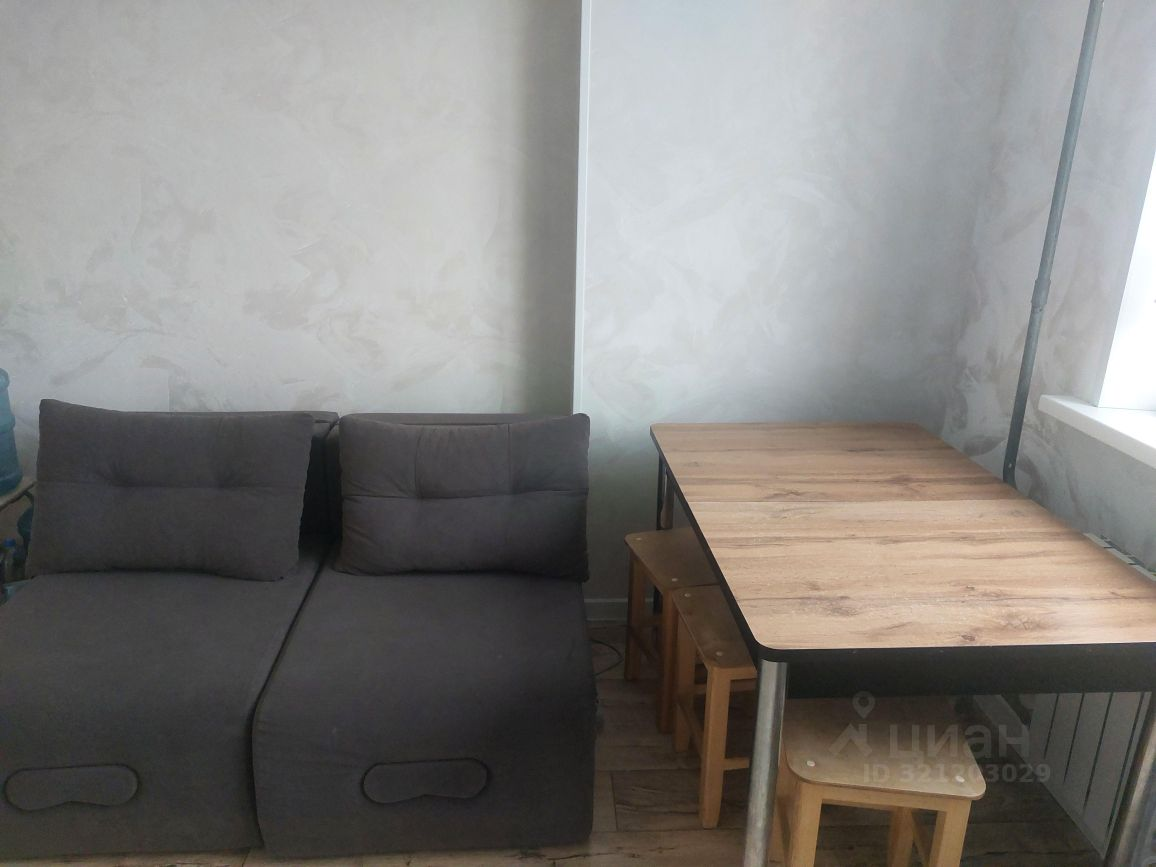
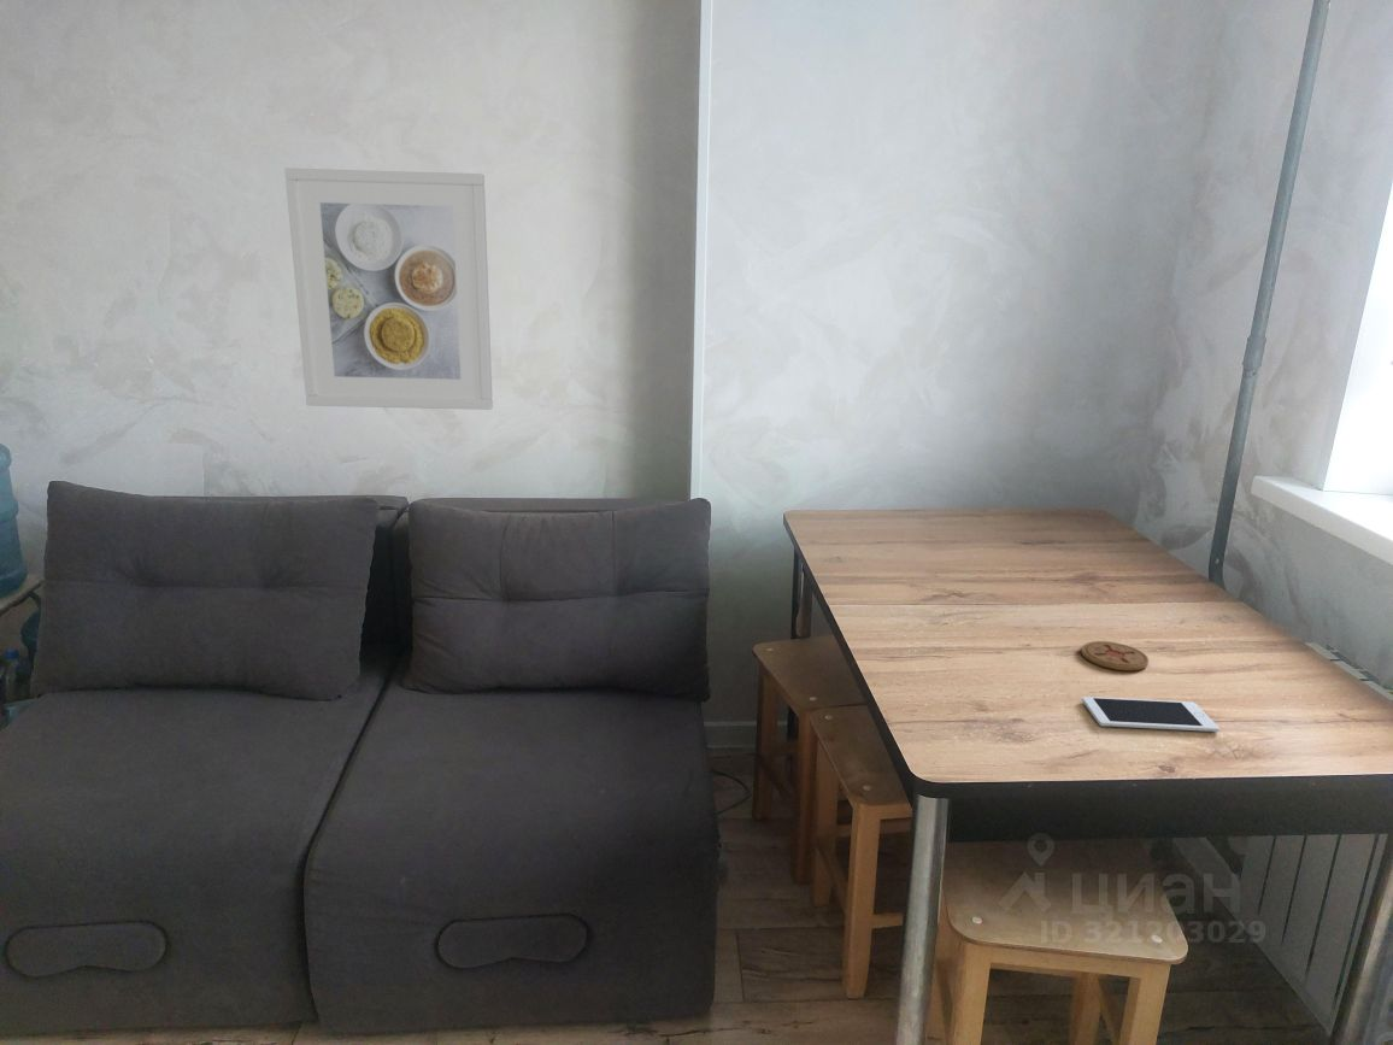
+ coaster (1113, 654)
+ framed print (393, 293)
+ cell phone (1148, 714)
